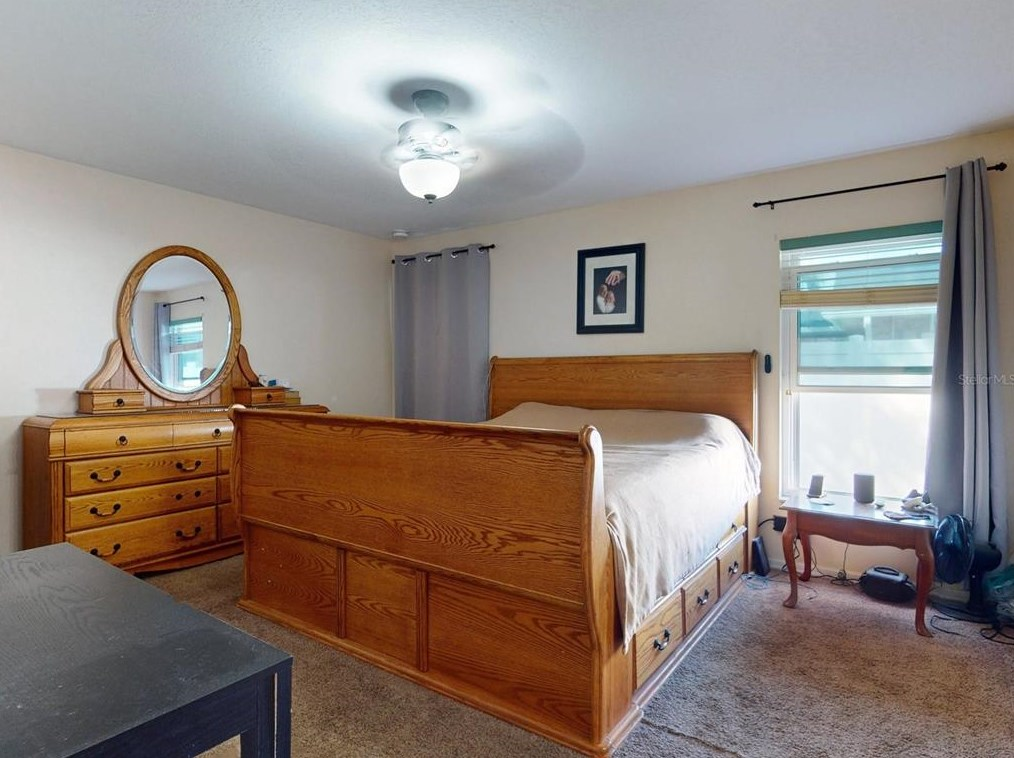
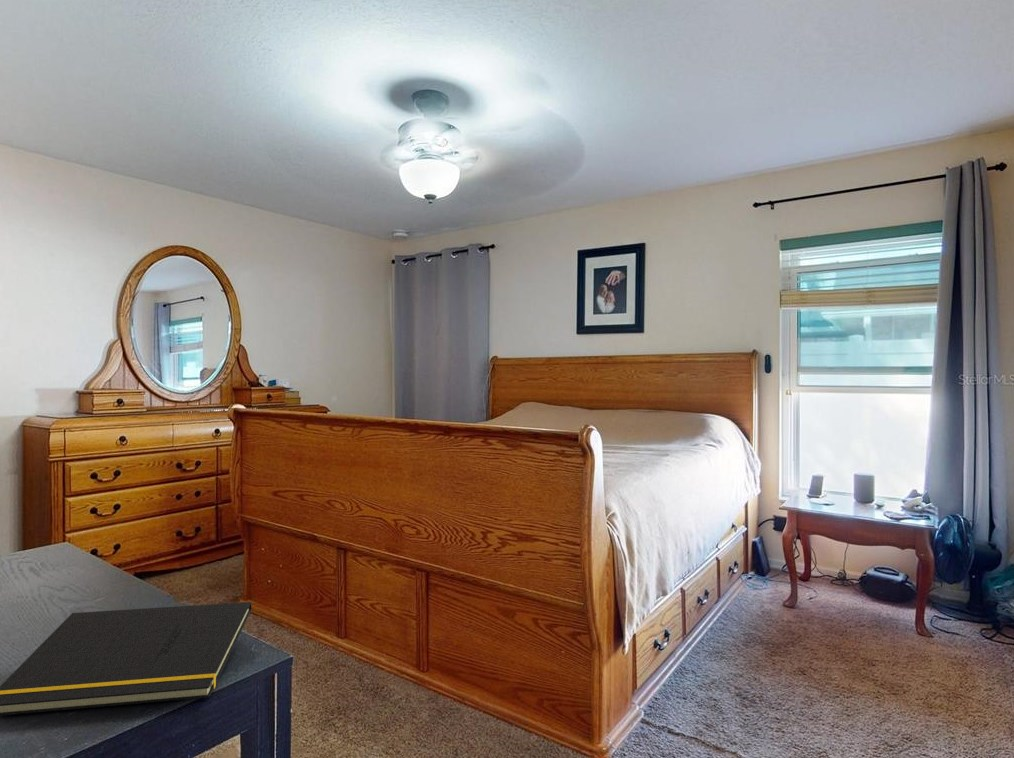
+ notepad (135, 651)
